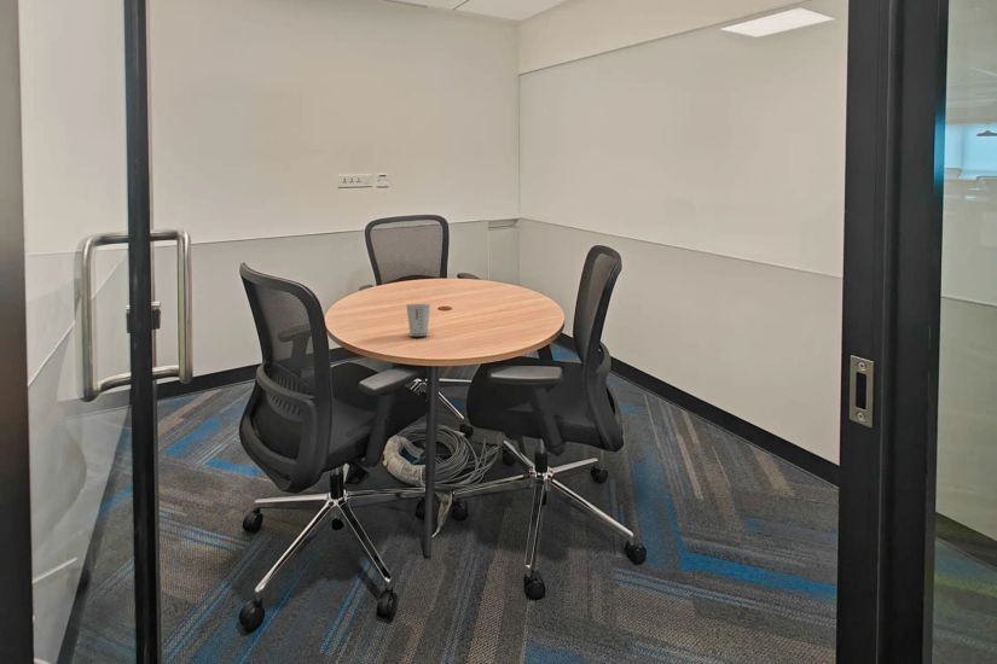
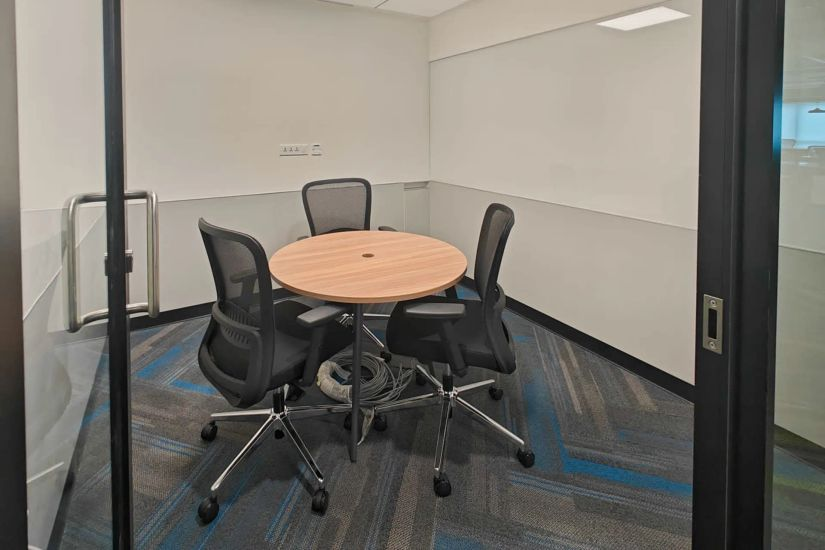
- dixie cup (418, 320)
